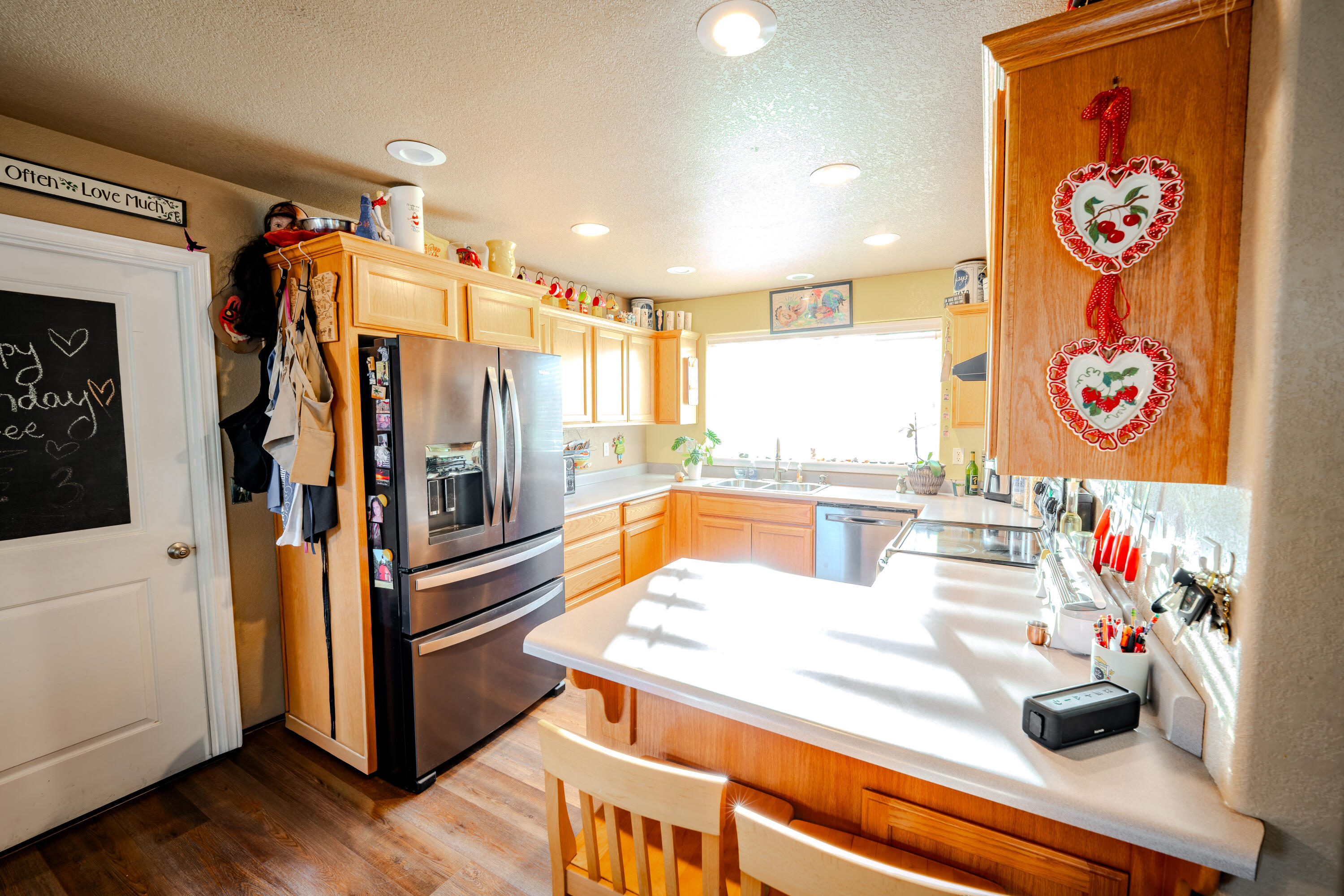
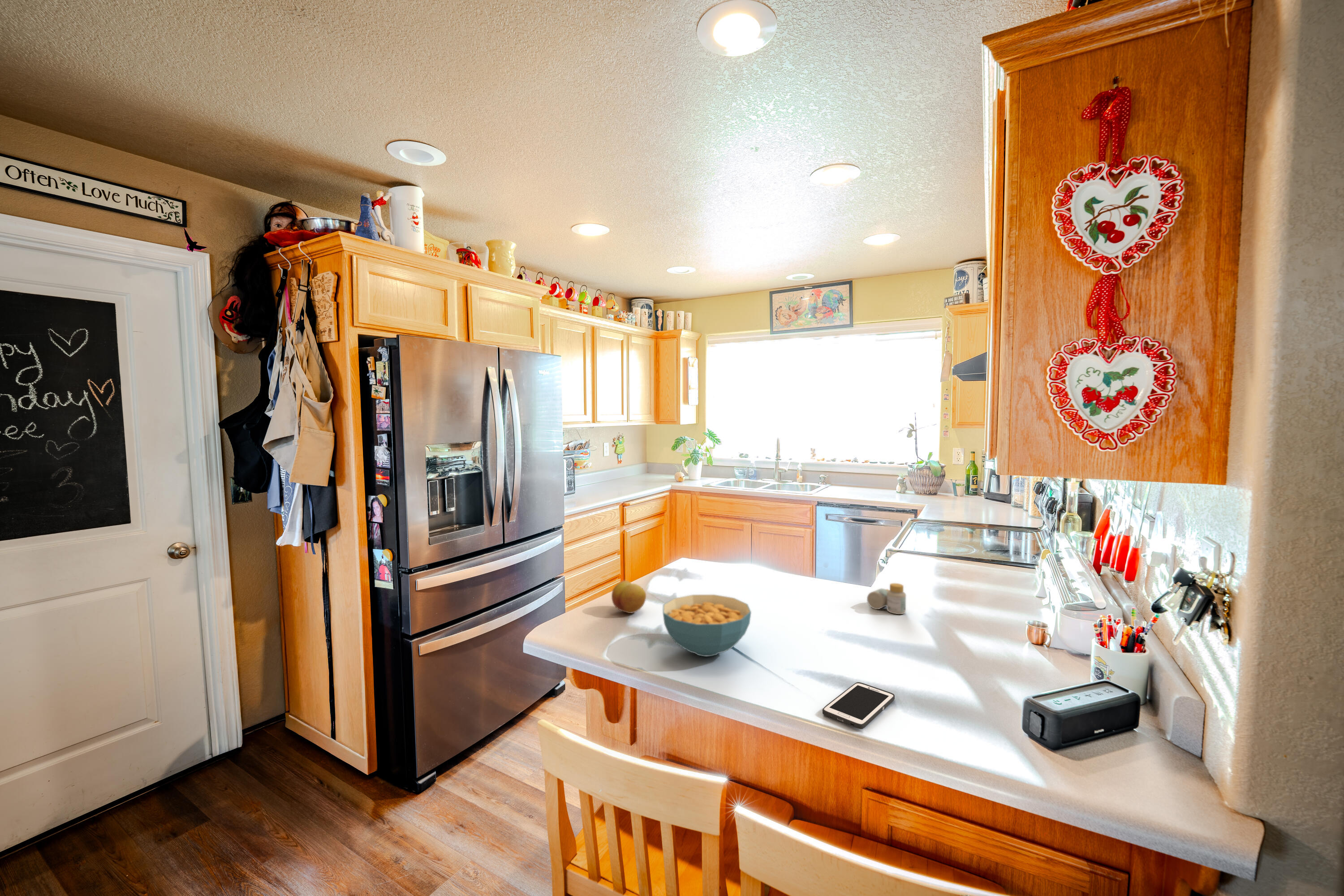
+ fruit (629, 597)
+ cell phone (859, 704)
+ pill bottle (888, 595)
+ cereal bowl (706, 629)
